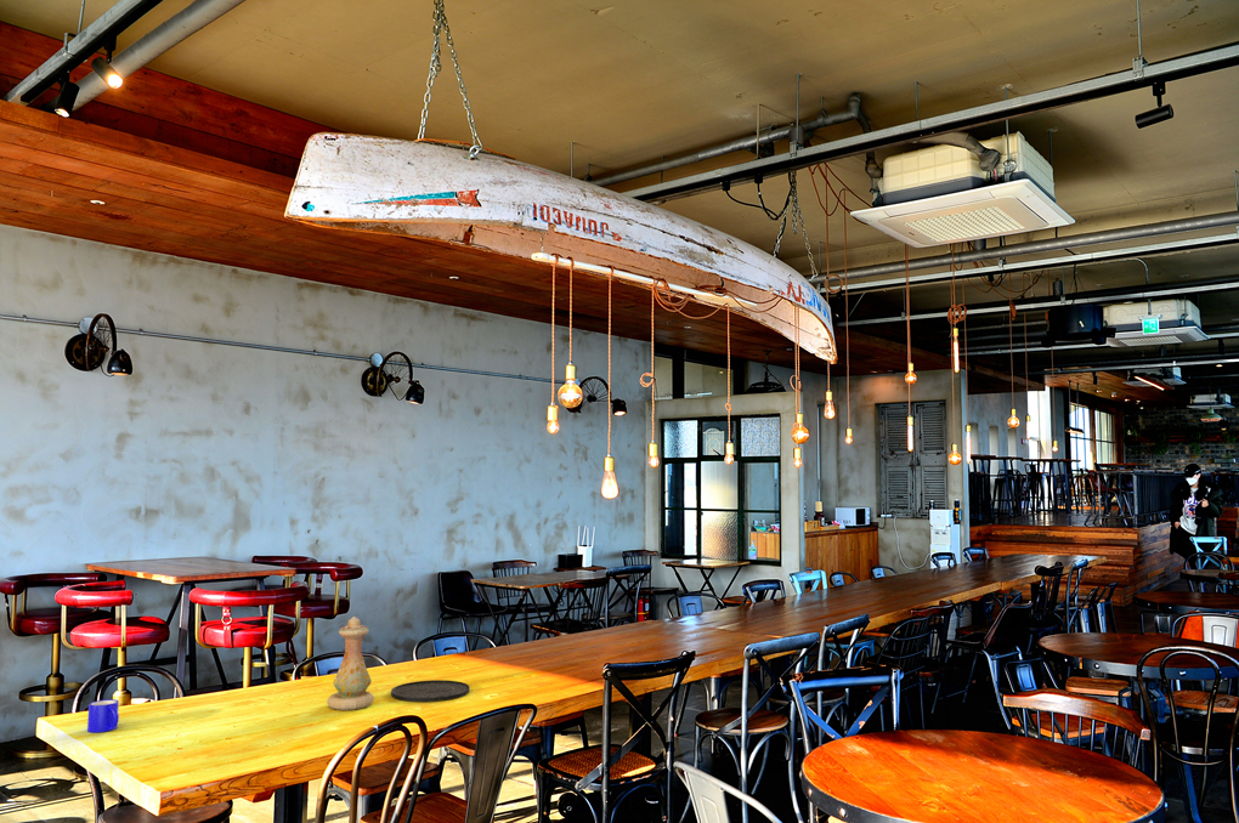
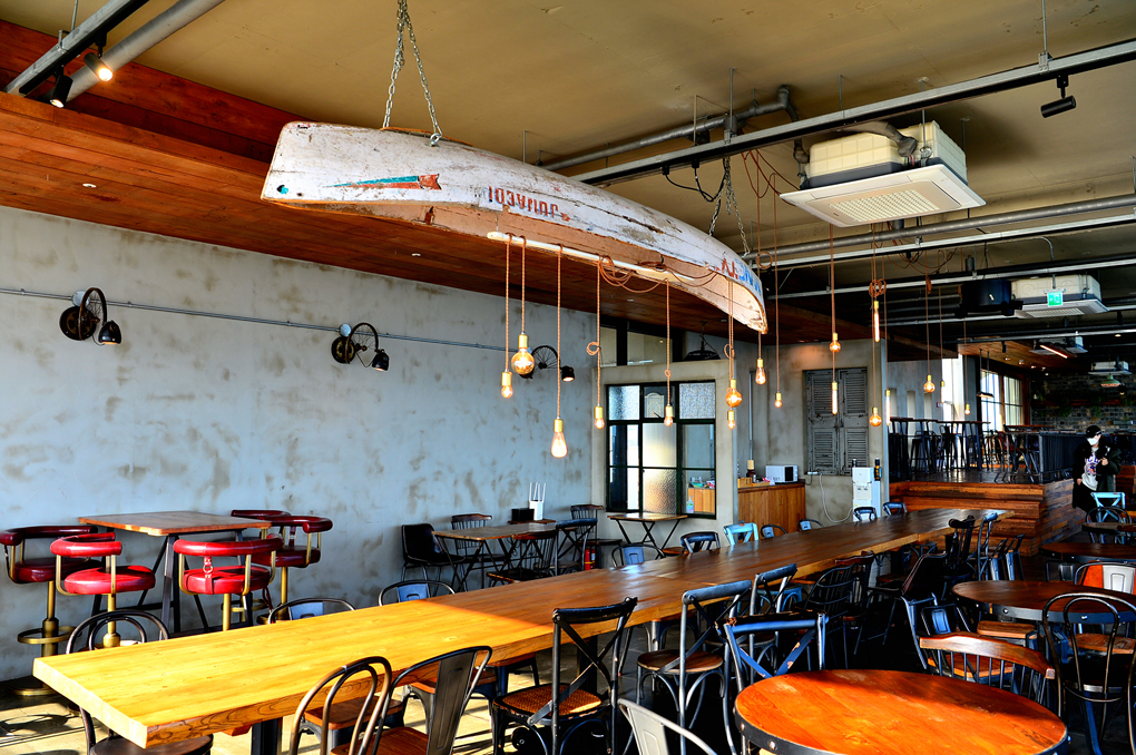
- vase (351, 660)
- mug (107, 716)
- plate (430, 689)
